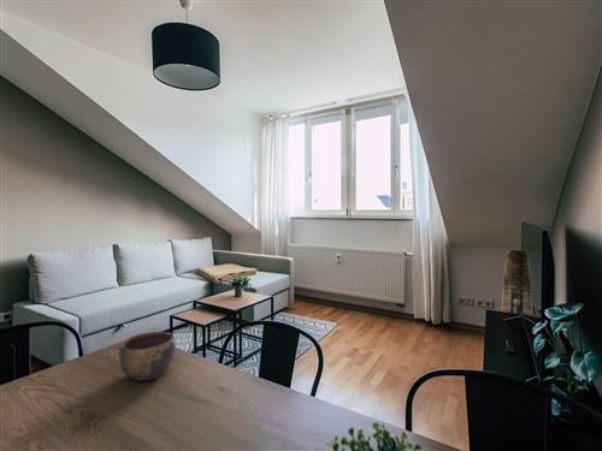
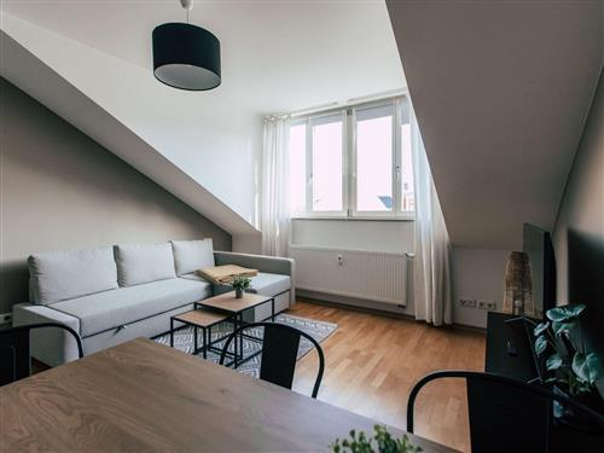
- bowl (148, 356)
